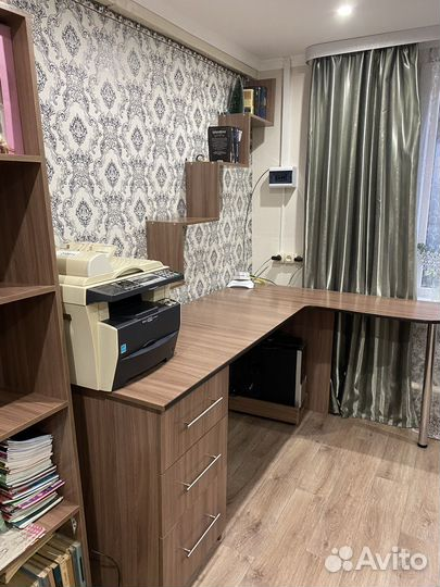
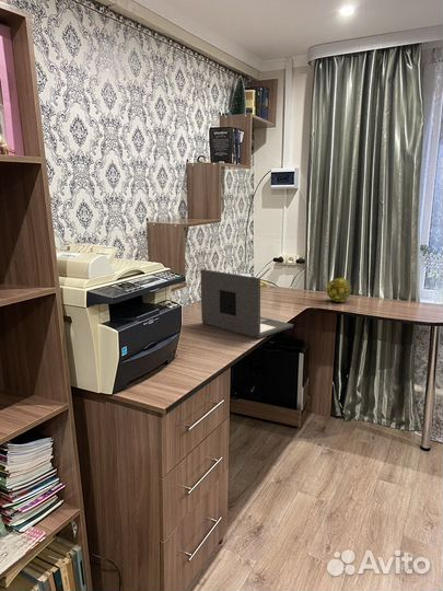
+ decorative ball (338, 289)
+ laptop (246, 298)
